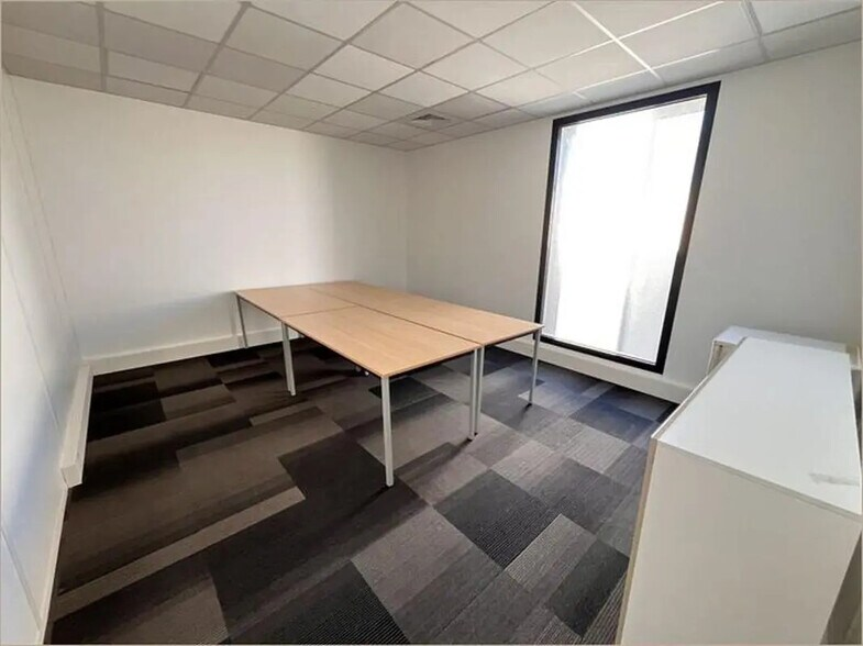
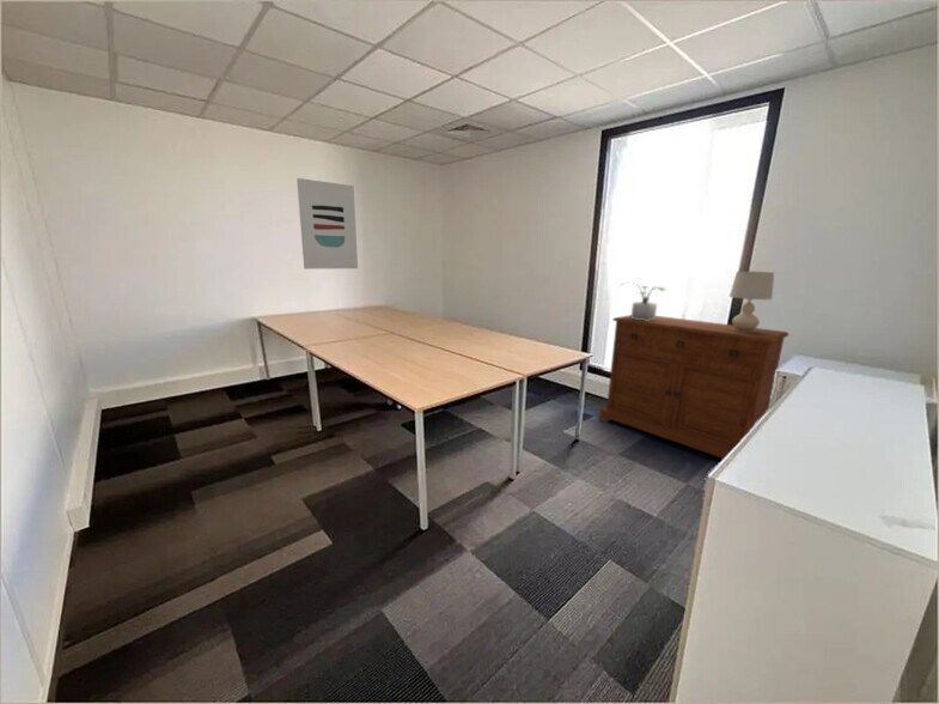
+ sideboard (684, 381)
+ wall art (329, 226)
+ potted plant (642, 301)
+ table lamp (749, 301)
